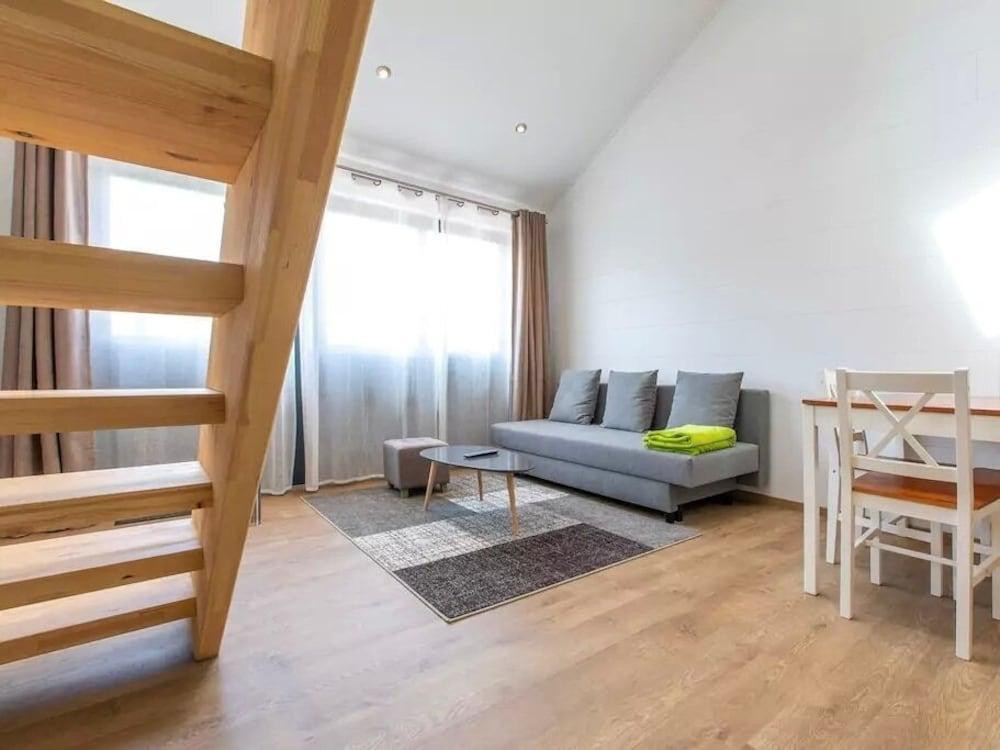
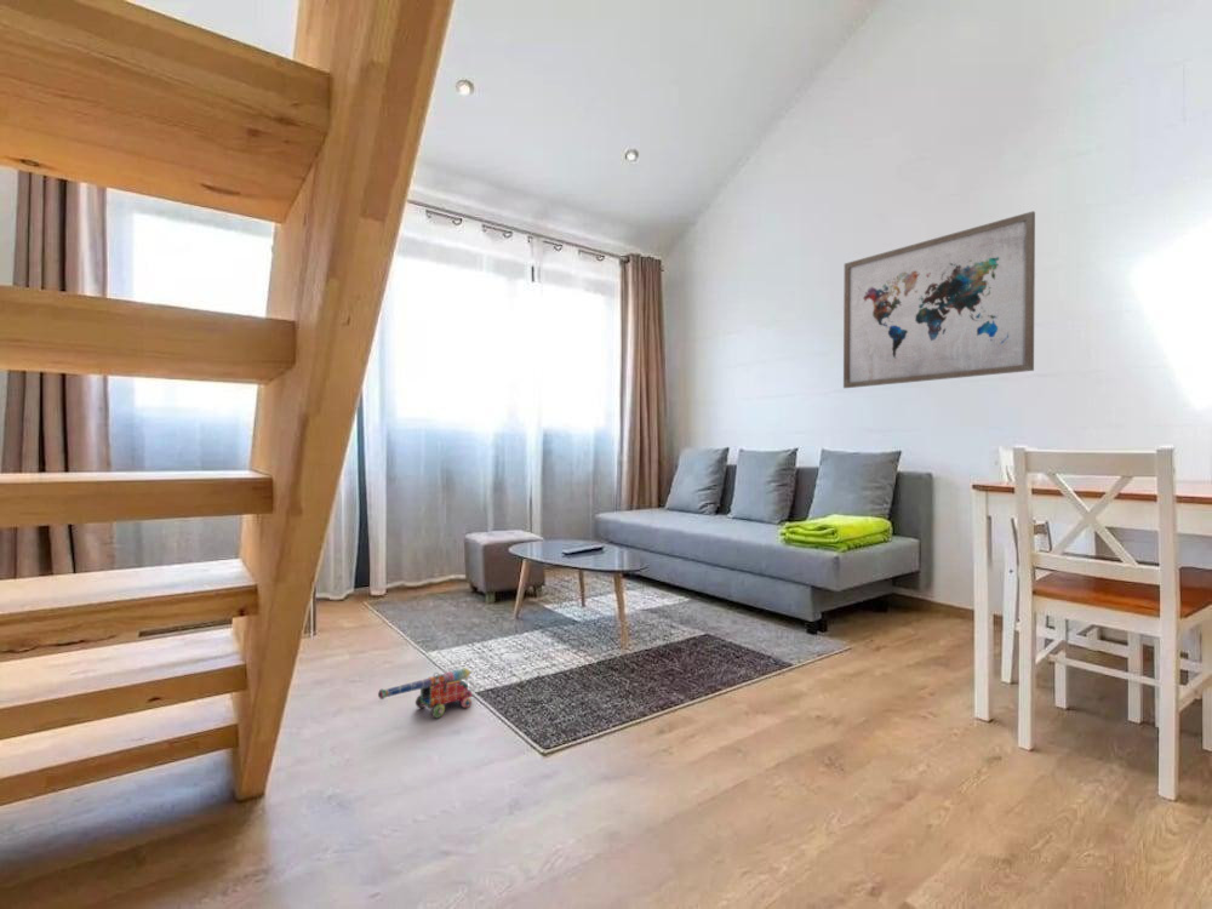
+ wall art (927, 310)
+ cannon (428, 693)
